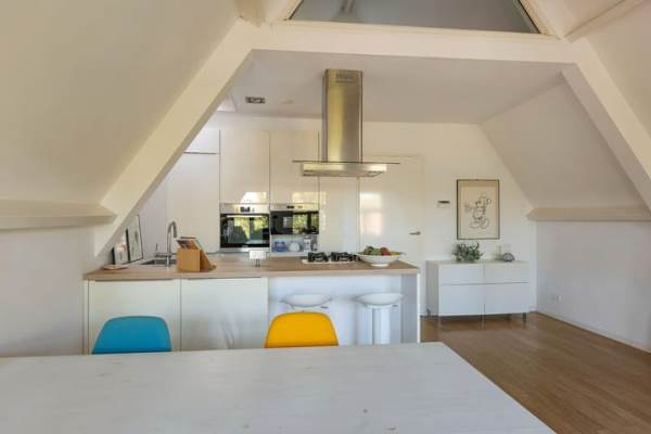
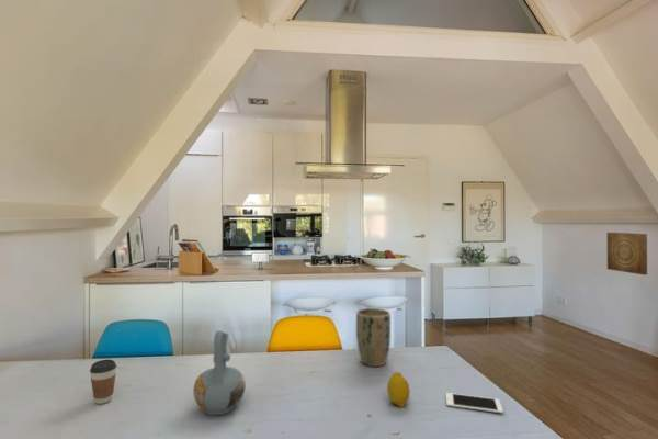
+ plant pot (373, 337)
+ wall art (625, 252)
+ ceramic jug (219, 367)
+ coffee cup (103, 381)
+ fruit (398, 389)
+ cell phone (473, 402)
